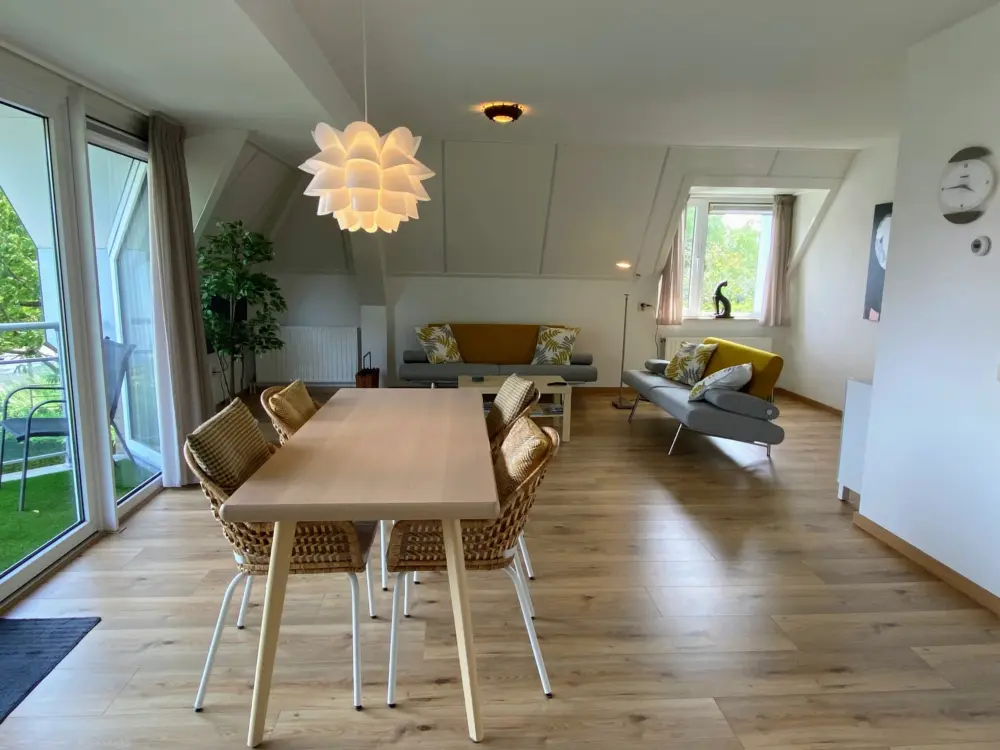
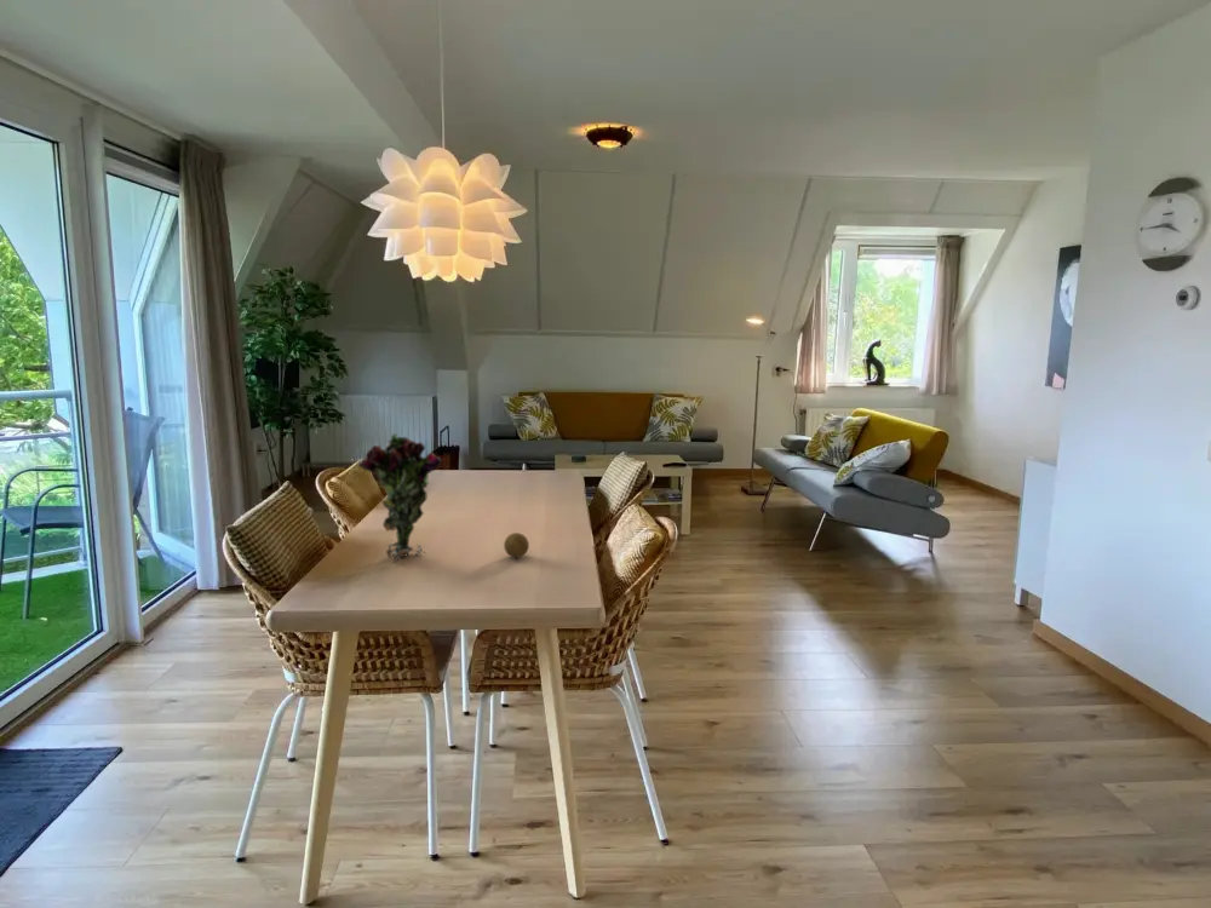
+ fruit (516, 545)
+ flower (401, 494)
